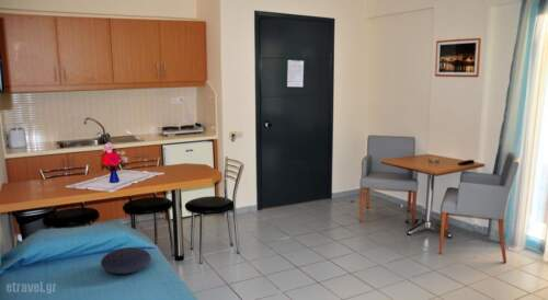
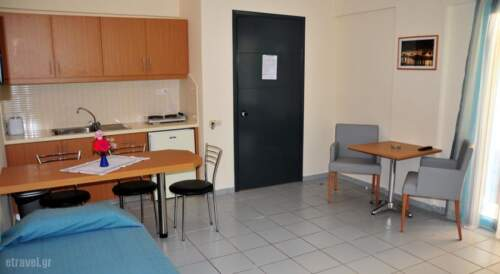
- cushion (126, 259)
